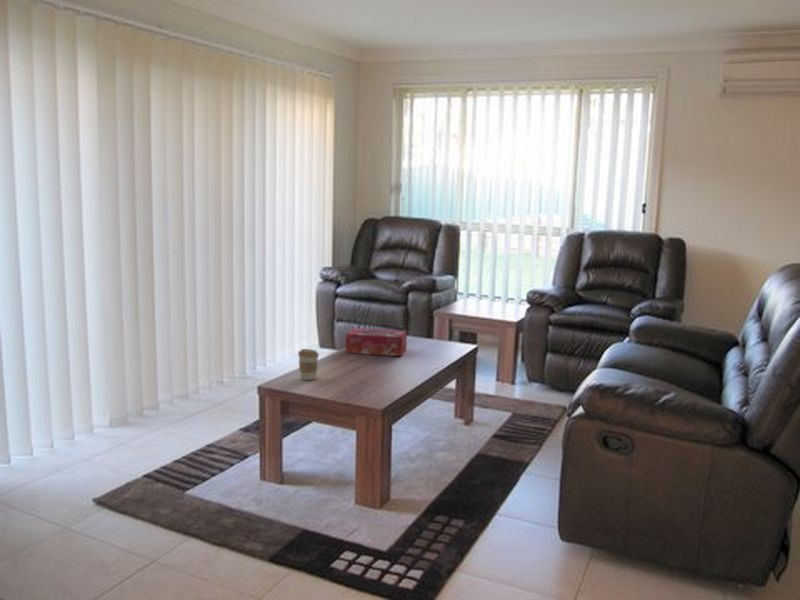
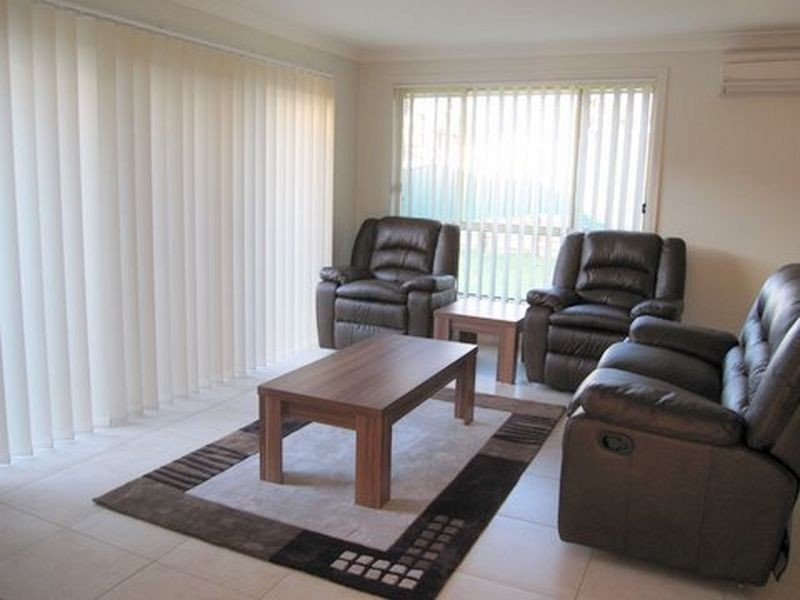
- coffee cup (308, 363)
- tissue box (376, 341)
